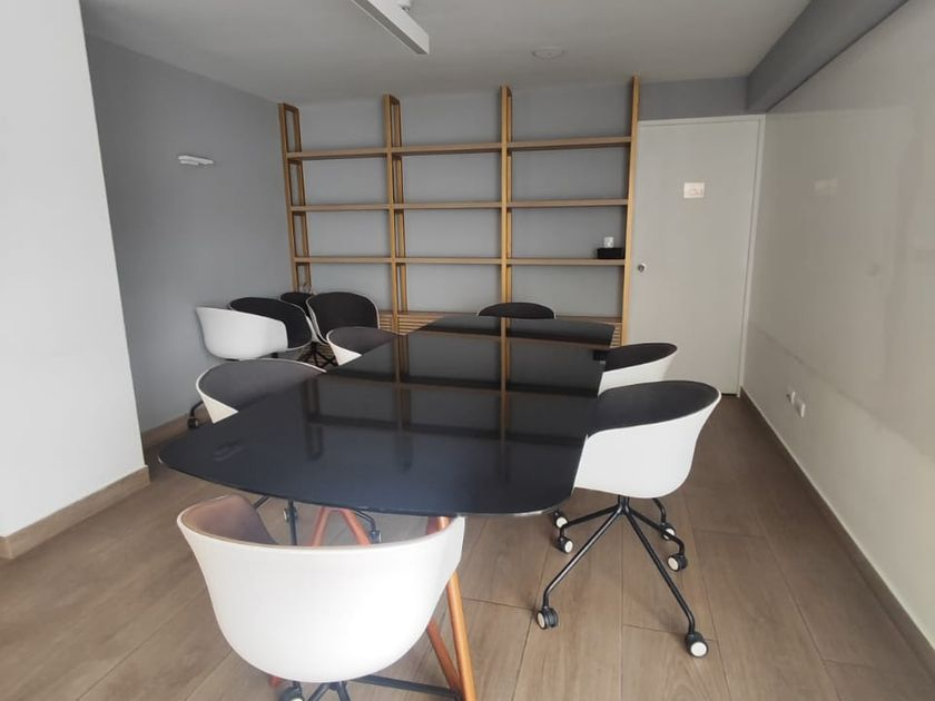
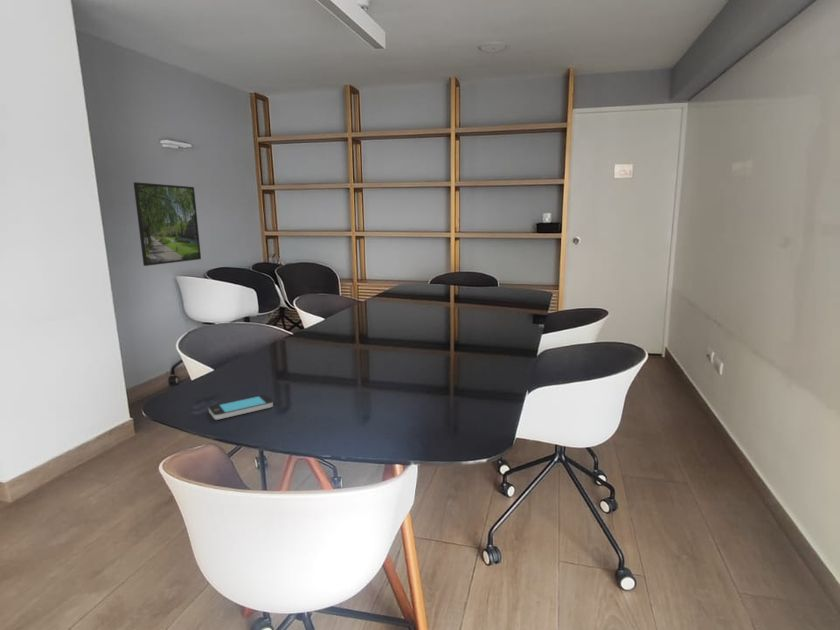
+ smartphone (241, 406)
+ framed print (170, 224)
